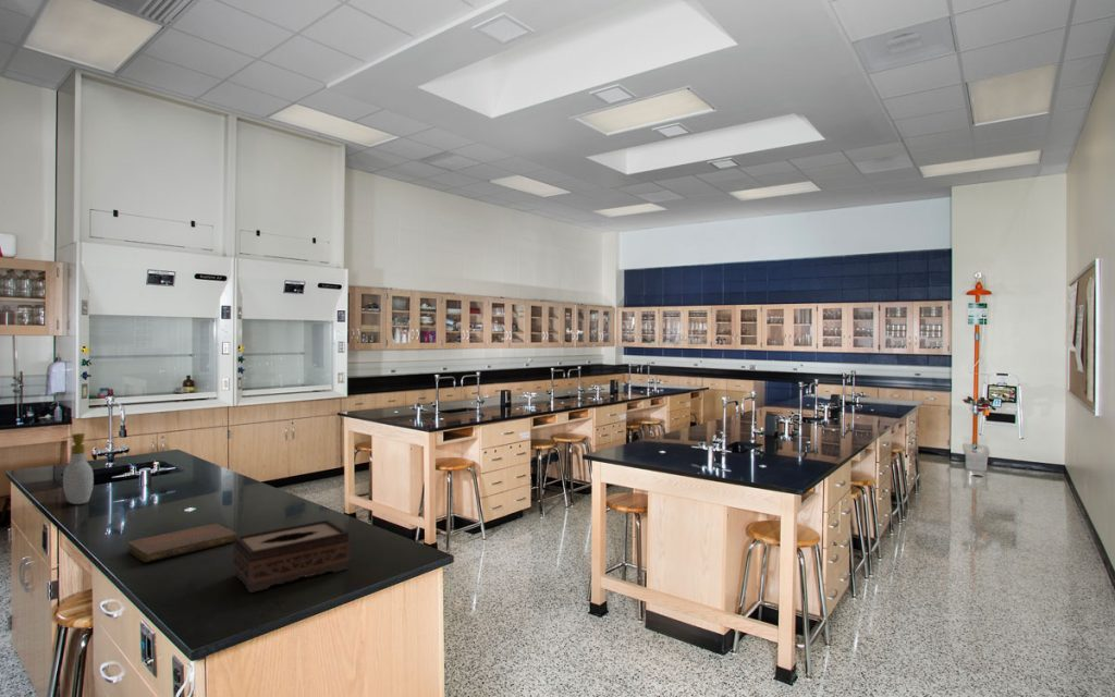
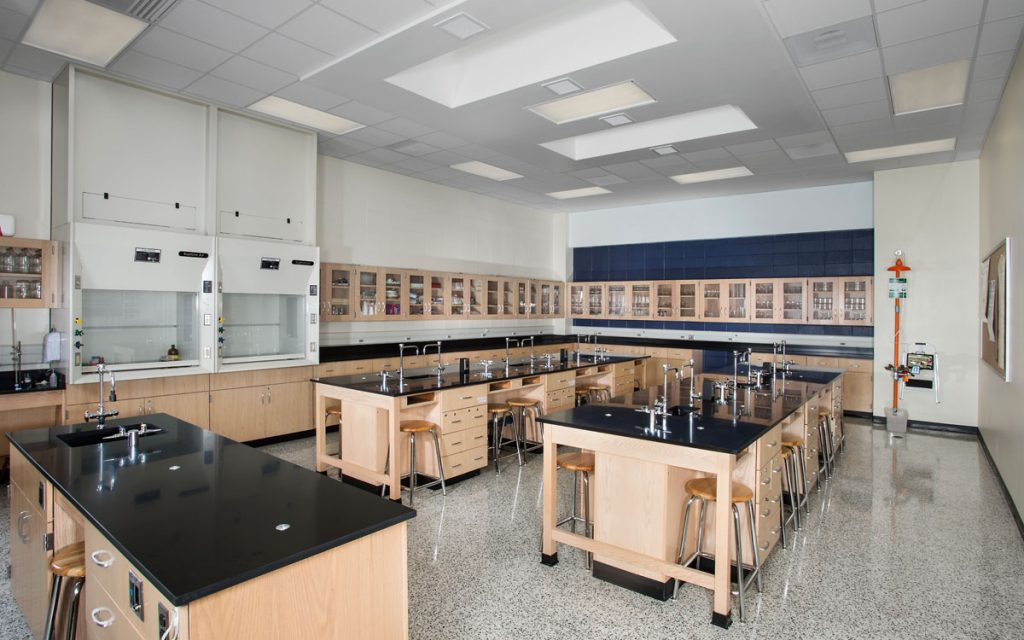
- tissue box (292, 552)
- soap bottle (76, 467)
- notebook (183, 541)
